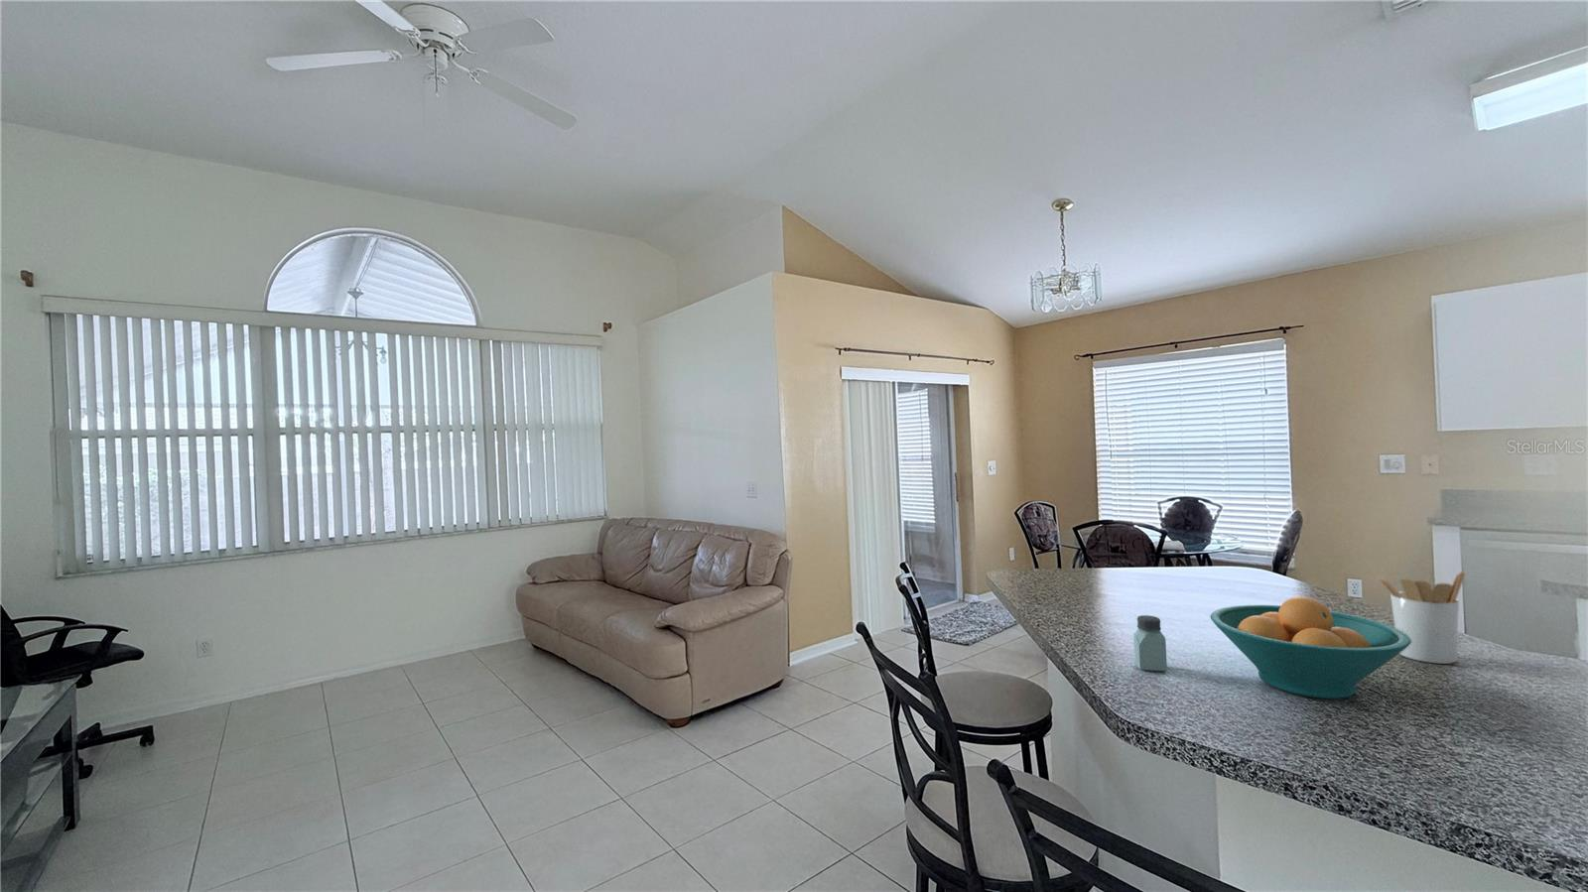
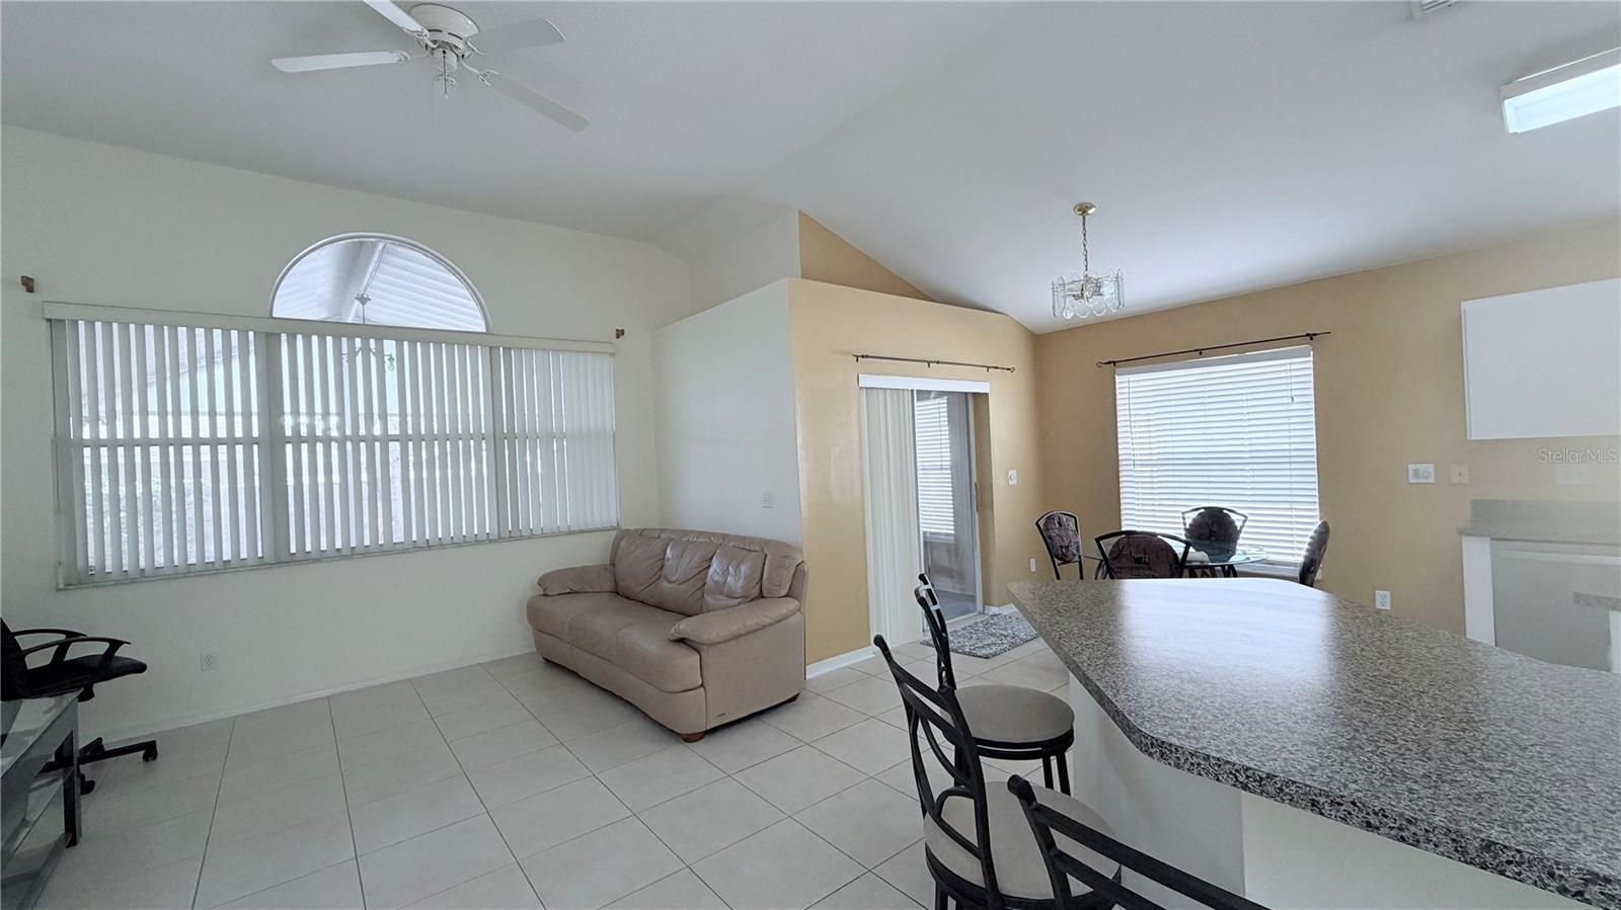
- saltshaker (1150, 642)
- utensil holder (1425, 615)
- fruit bowl (1303, 641)
